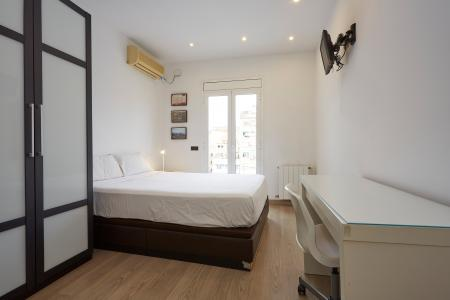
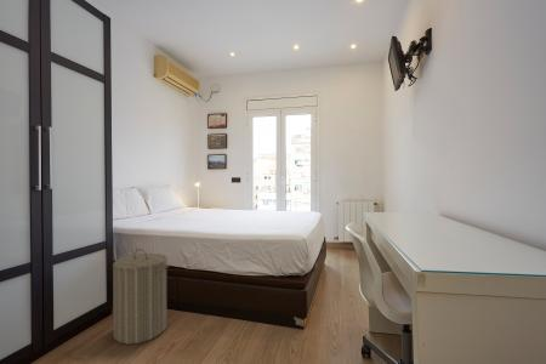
+ laundry hamper (141, 289)
